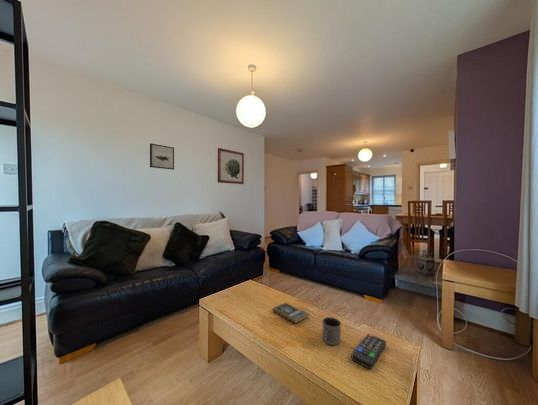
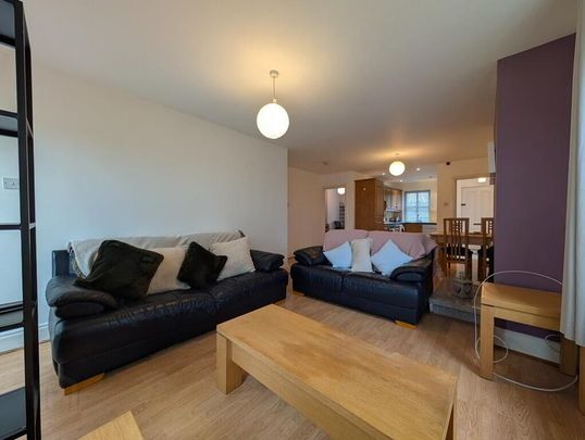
- remote control (369, 349)
- book (290, 311)
- wall art (231, 167)
- mug (330, 332)
- wall art (162, 157)
